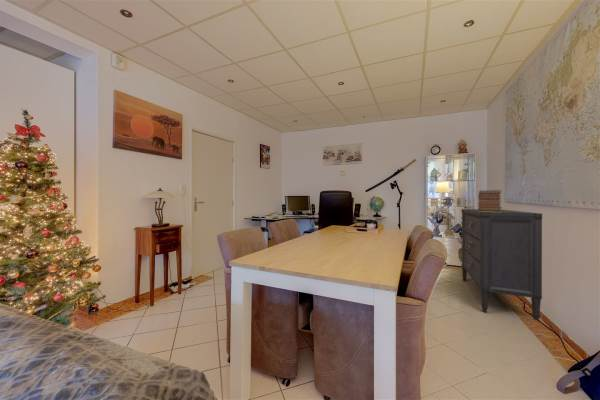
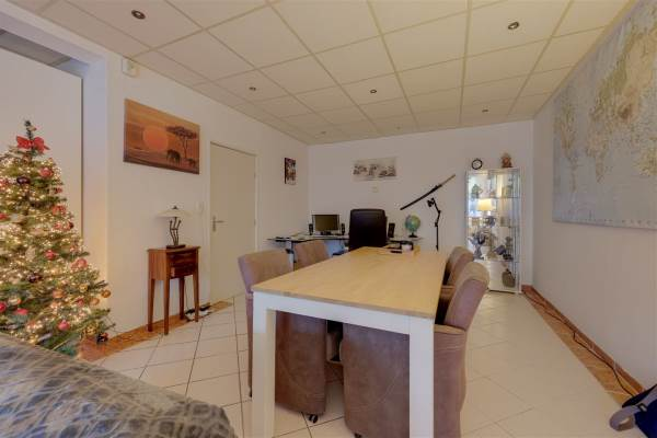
- book stack (489, 201)
- dresser (493, 253)
